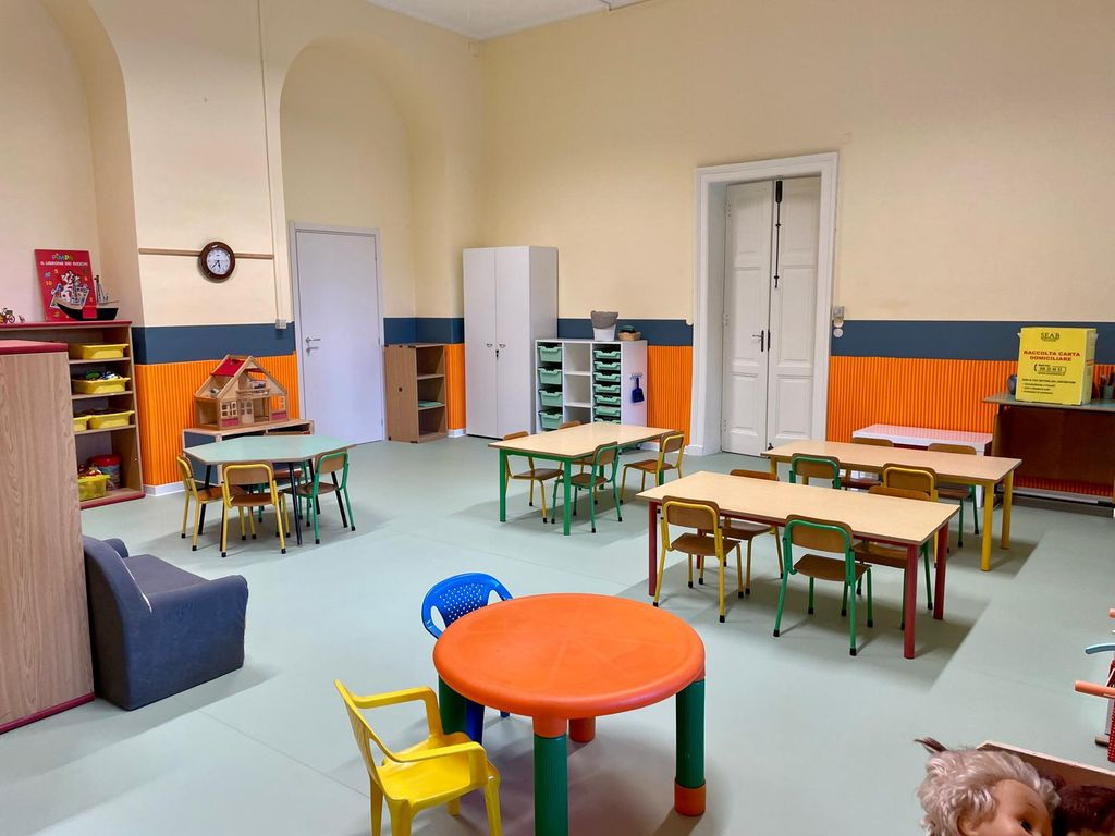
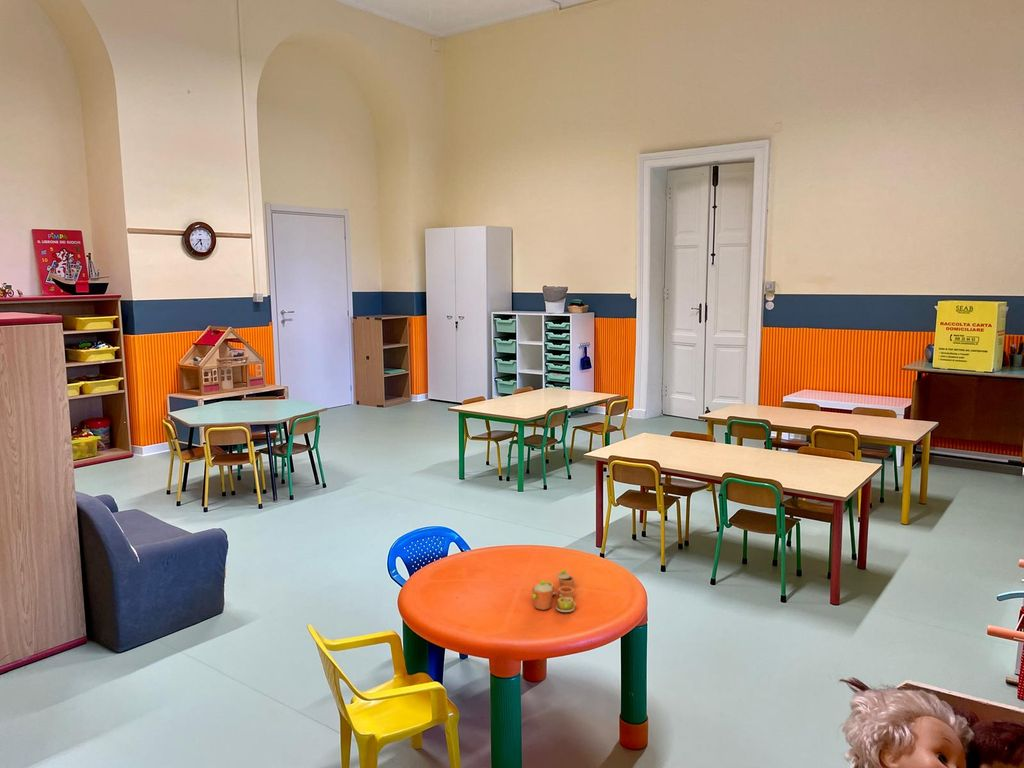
+ toy tea set (553, 585)
